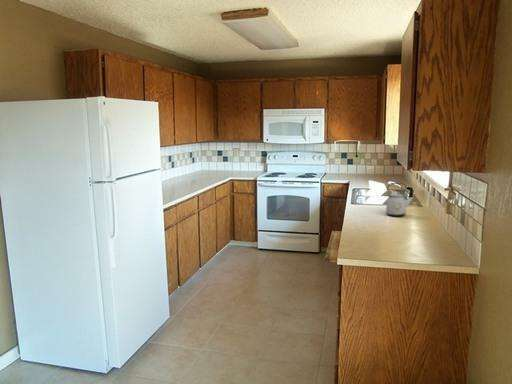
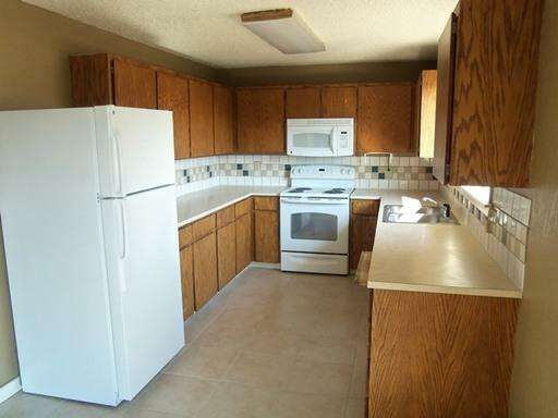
- kettle (400, 199)
